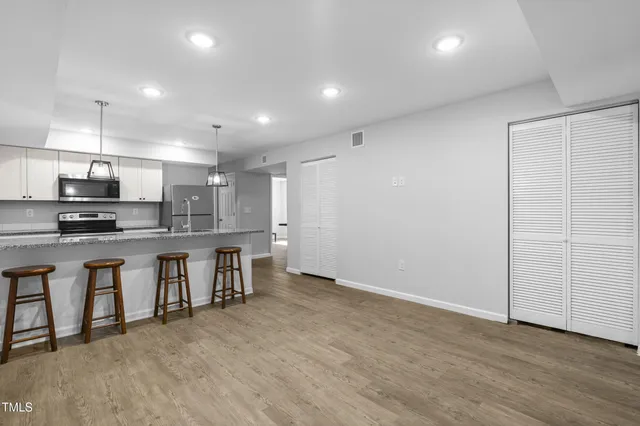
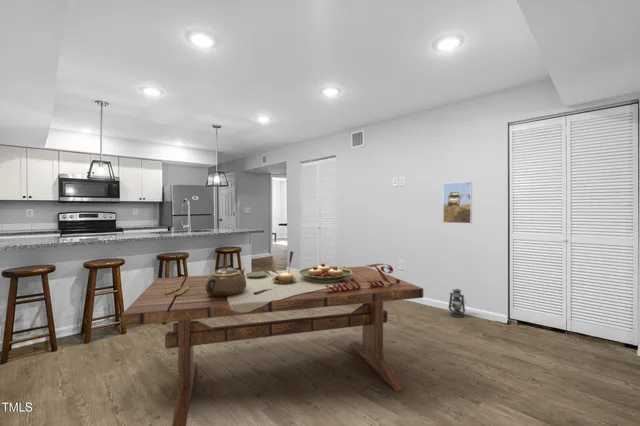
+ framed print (457, 202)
+ lantern (457, 302)
+ dining table (280, 310)
